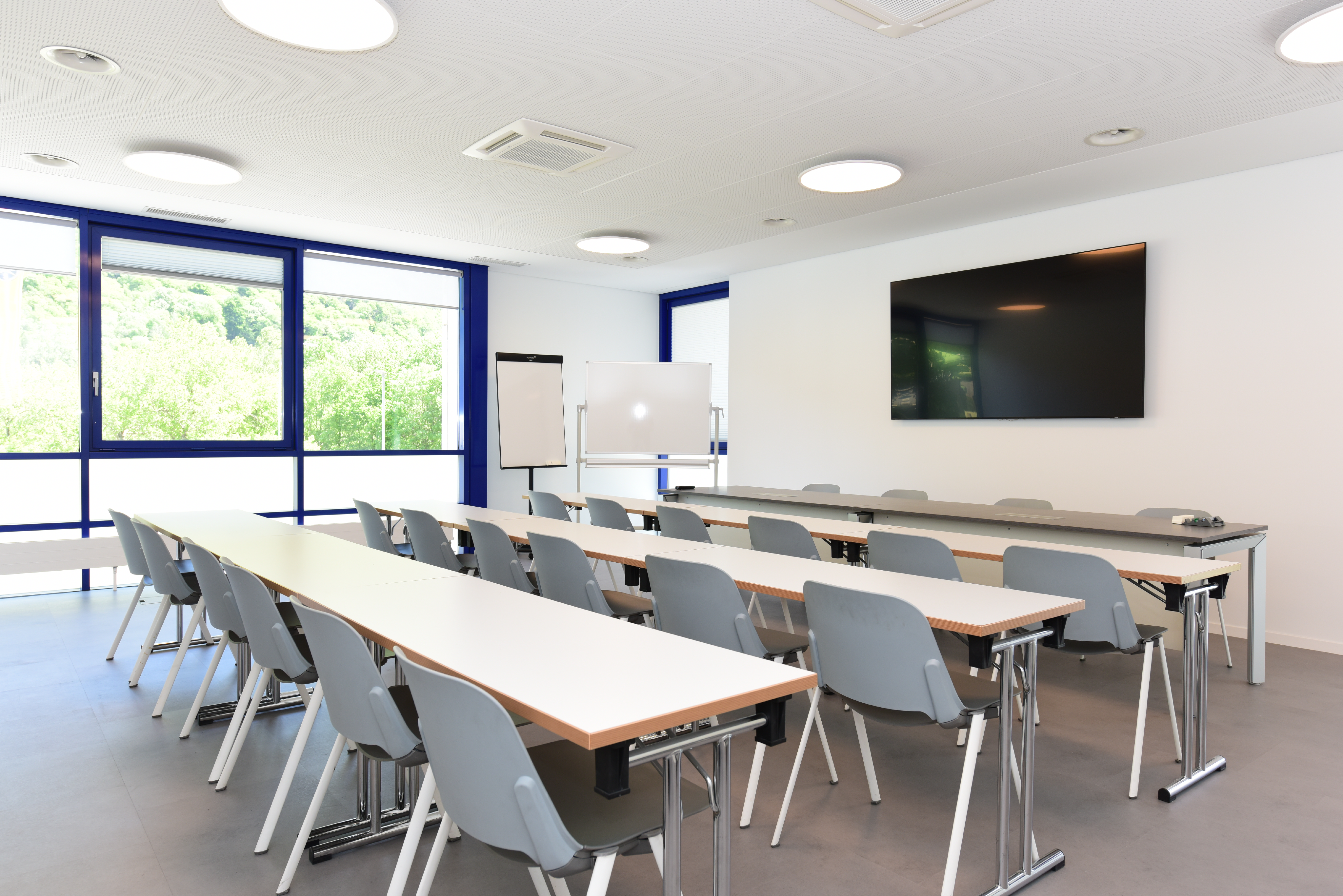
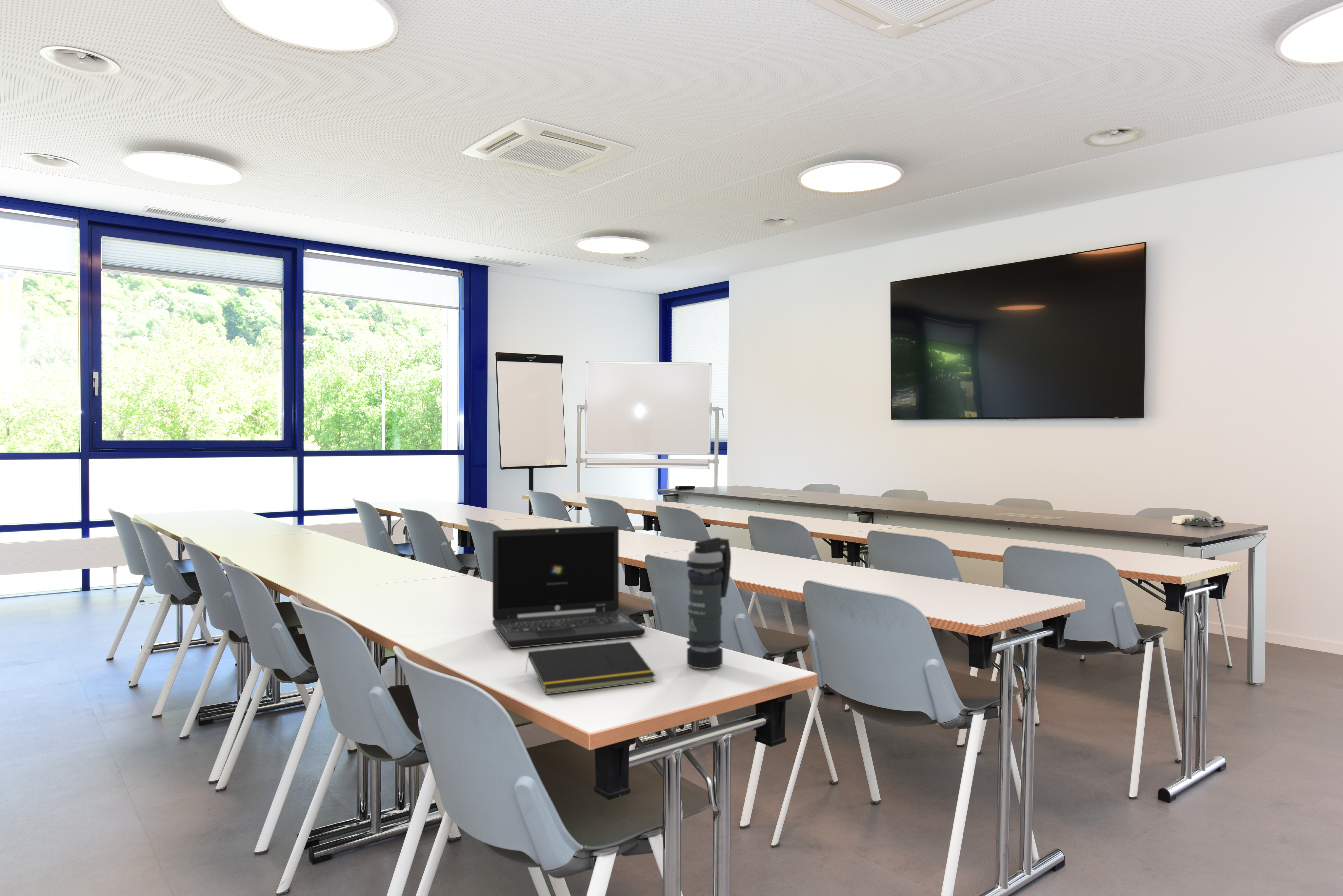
+ laptop (567, 582)
+ smoke grenade (710, 601)
+ notepad (591, 666)
